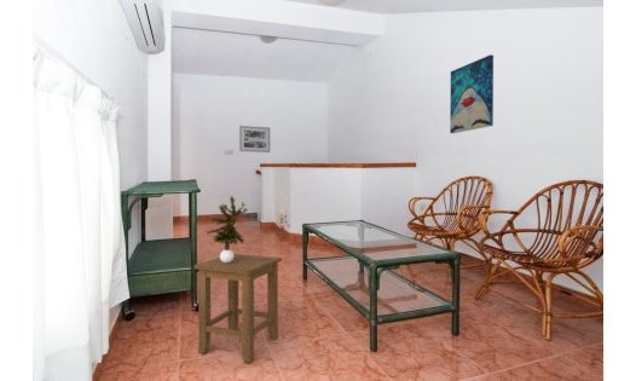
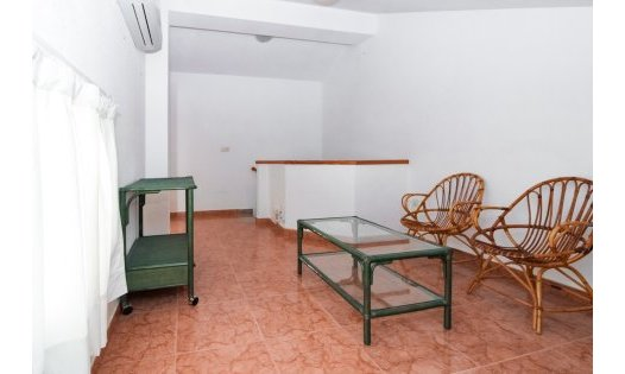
- wall art (470, 97)
- potted plant (230, 227)
- stool (242, 302)
- wall art (254, 139)
